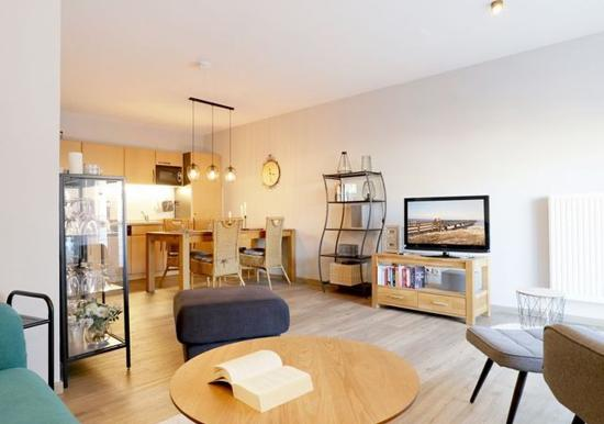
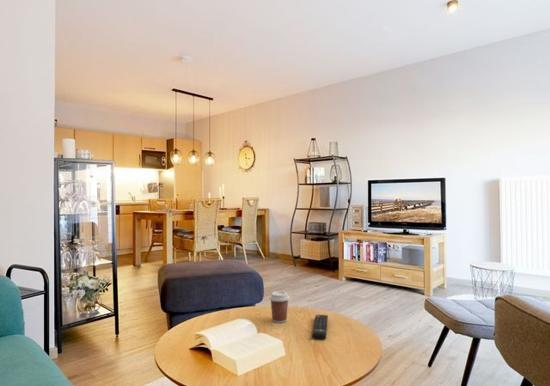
+ coffee cup (279, 306)
+ remote control (320, 326)
